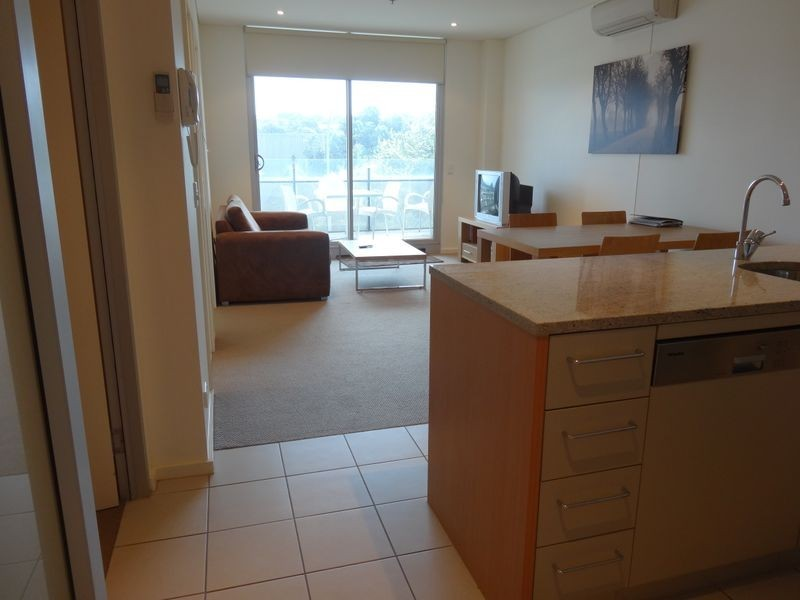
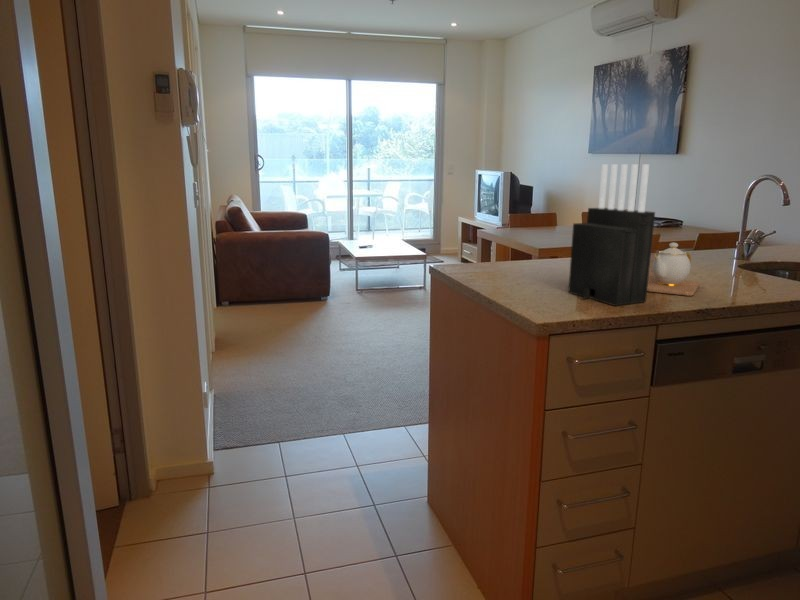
+ teapot (664, 264)
+ knife block (608, 232)
